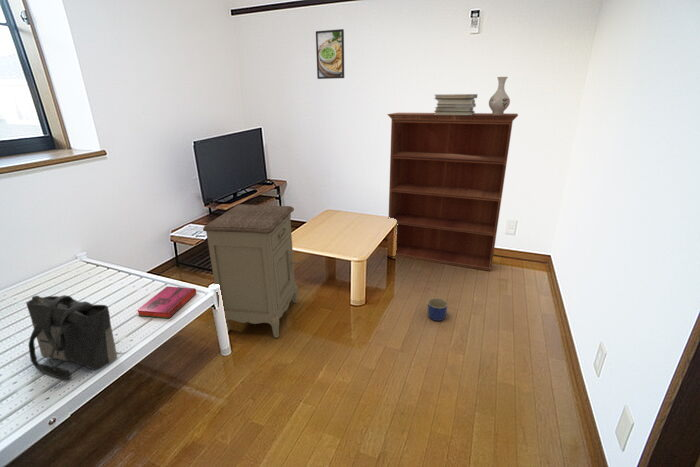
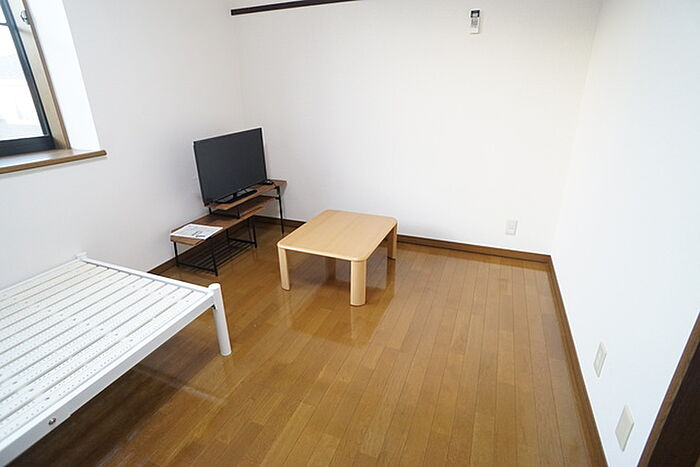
- vase (500, 95)
- tote bag (65, 334)
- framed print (330, 54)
- book stack (455, 104)
- planter (437, 310)
- hardback book (168, 301)
- bookcase (444, 190)
- nightstand (262, 268)
